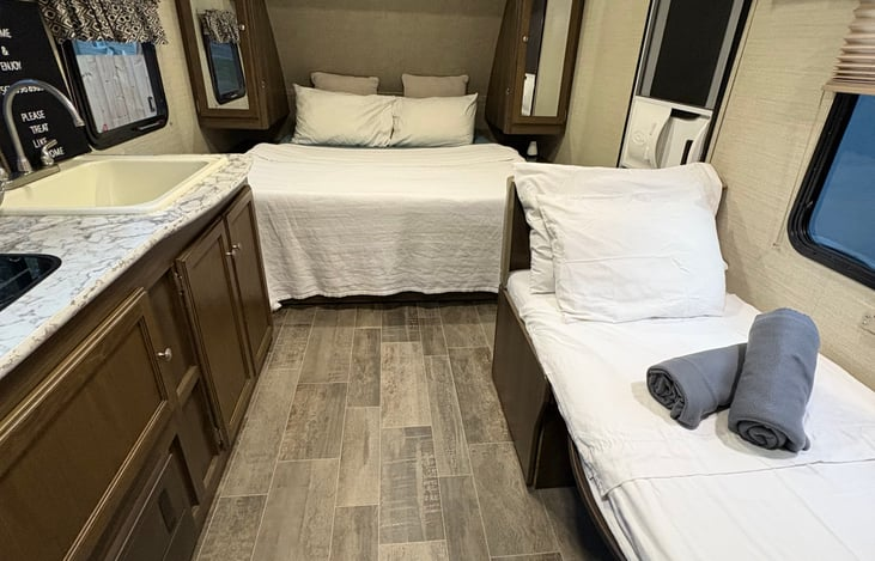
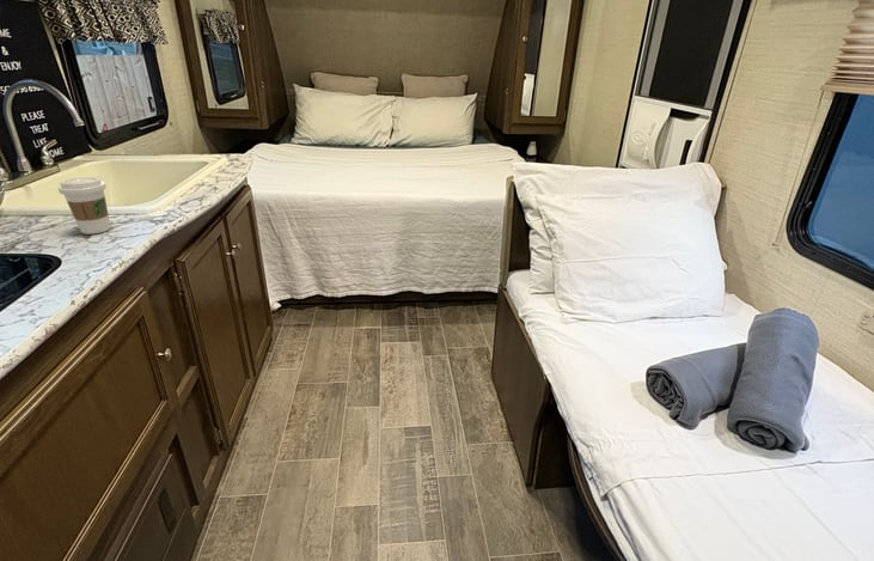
+ coffee cup (87, 205)
